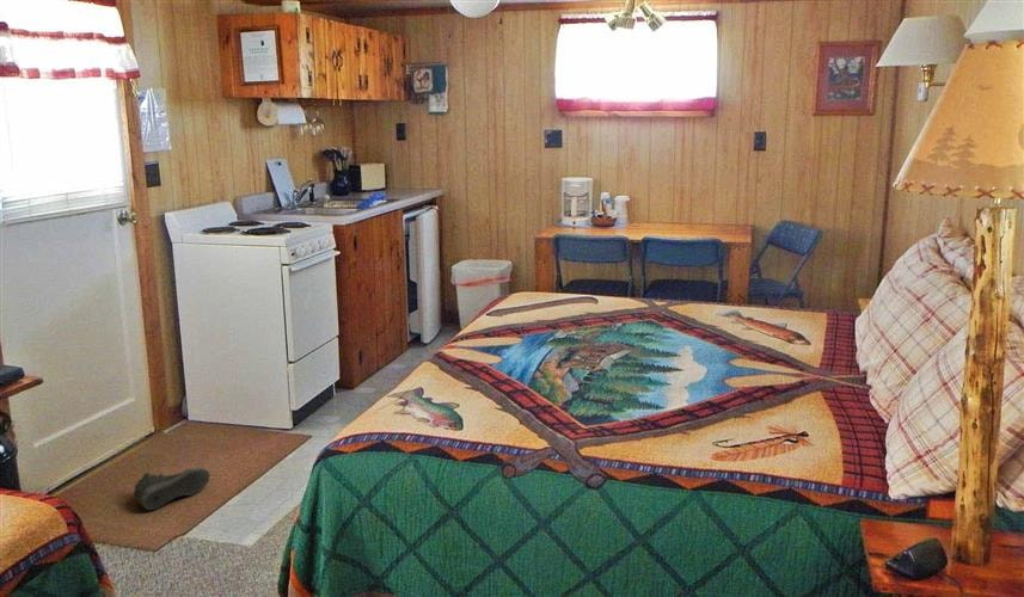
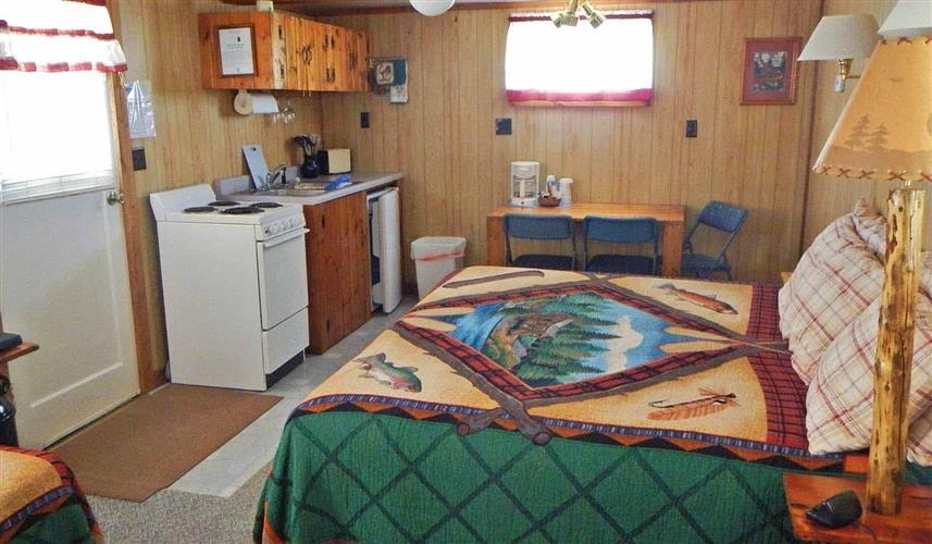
- sneaker (168, 482)
